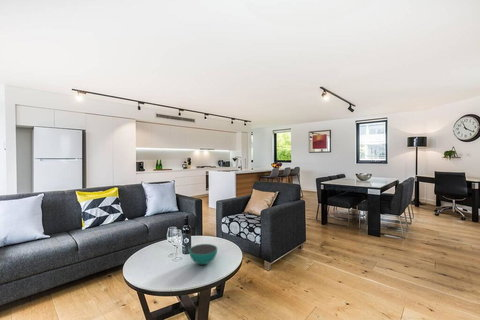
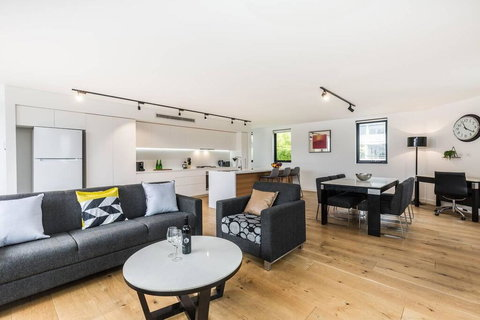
- bowl (203, 256)
